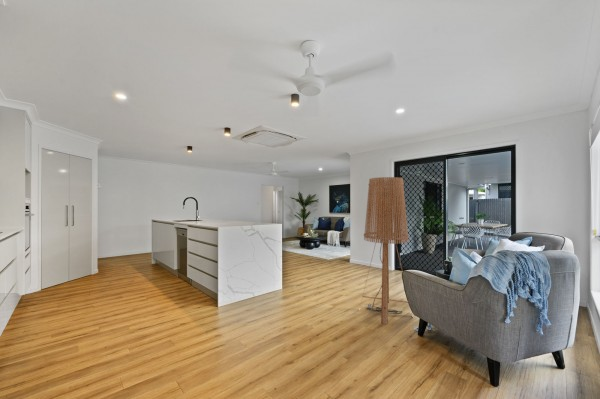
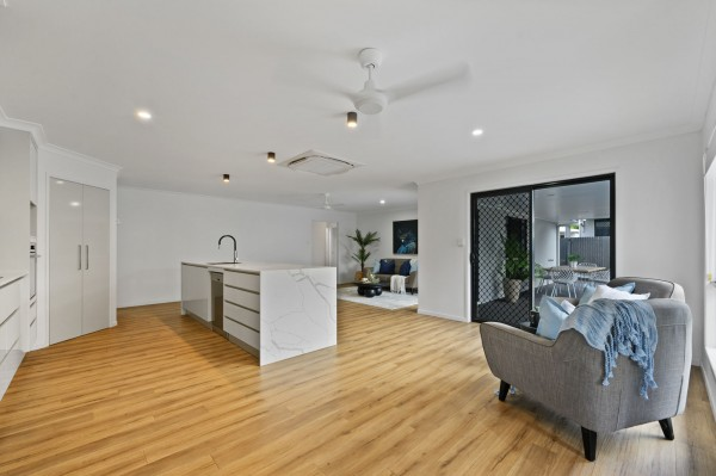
- floor lamp (385, 245)
